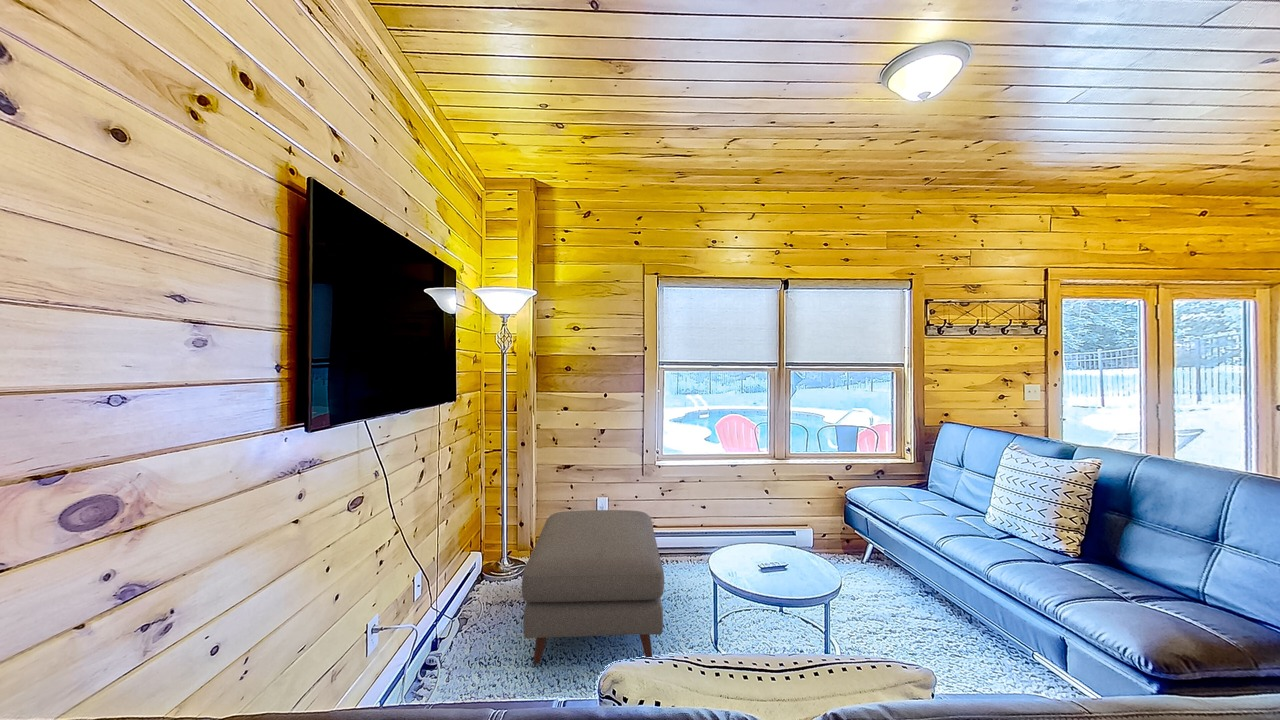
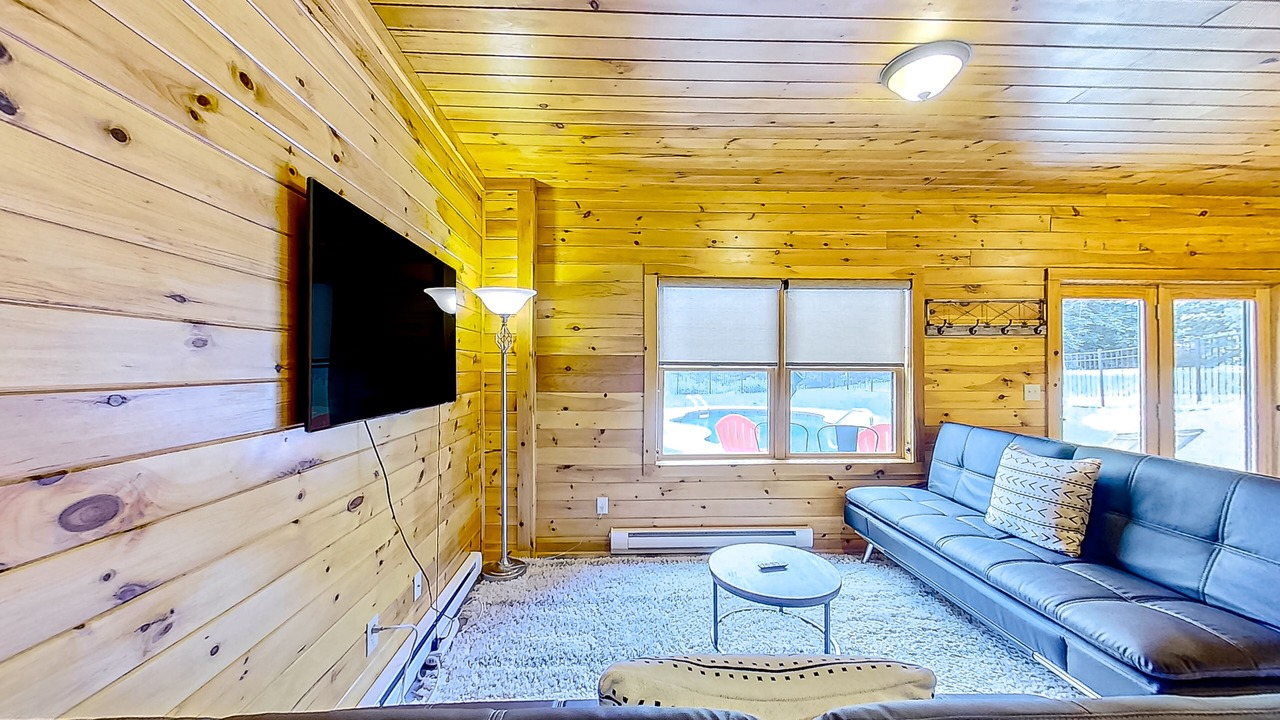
- ottoman (596, 572)
